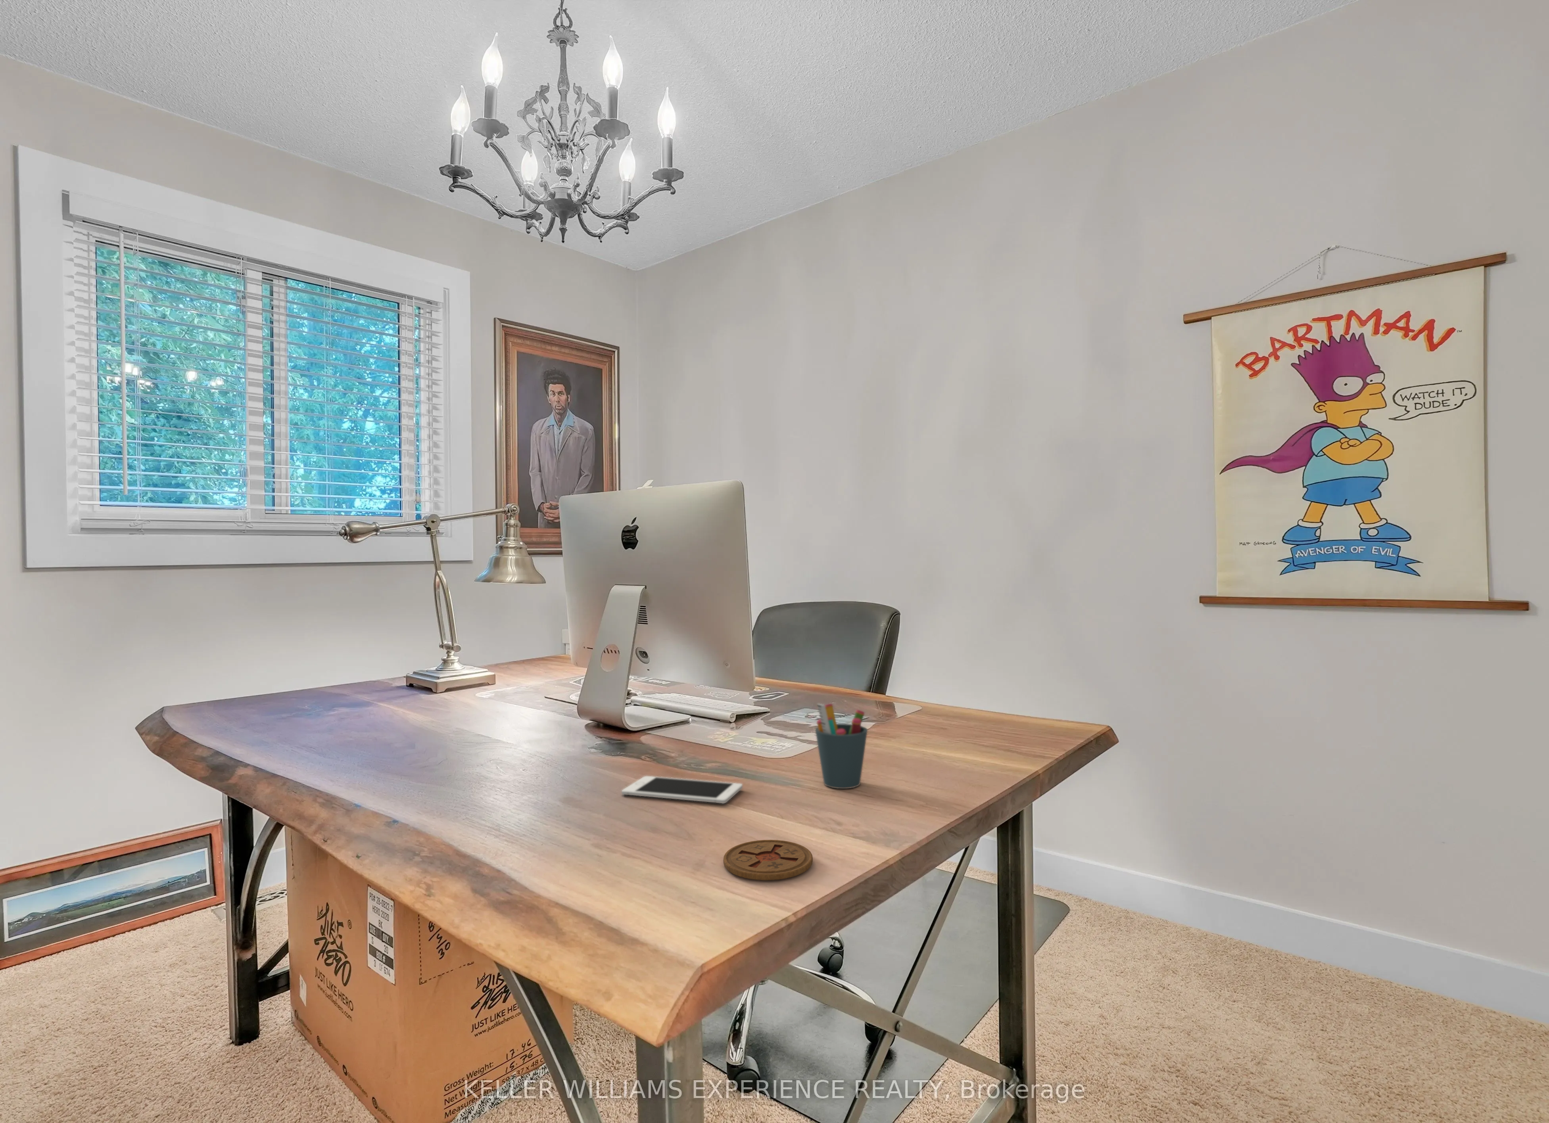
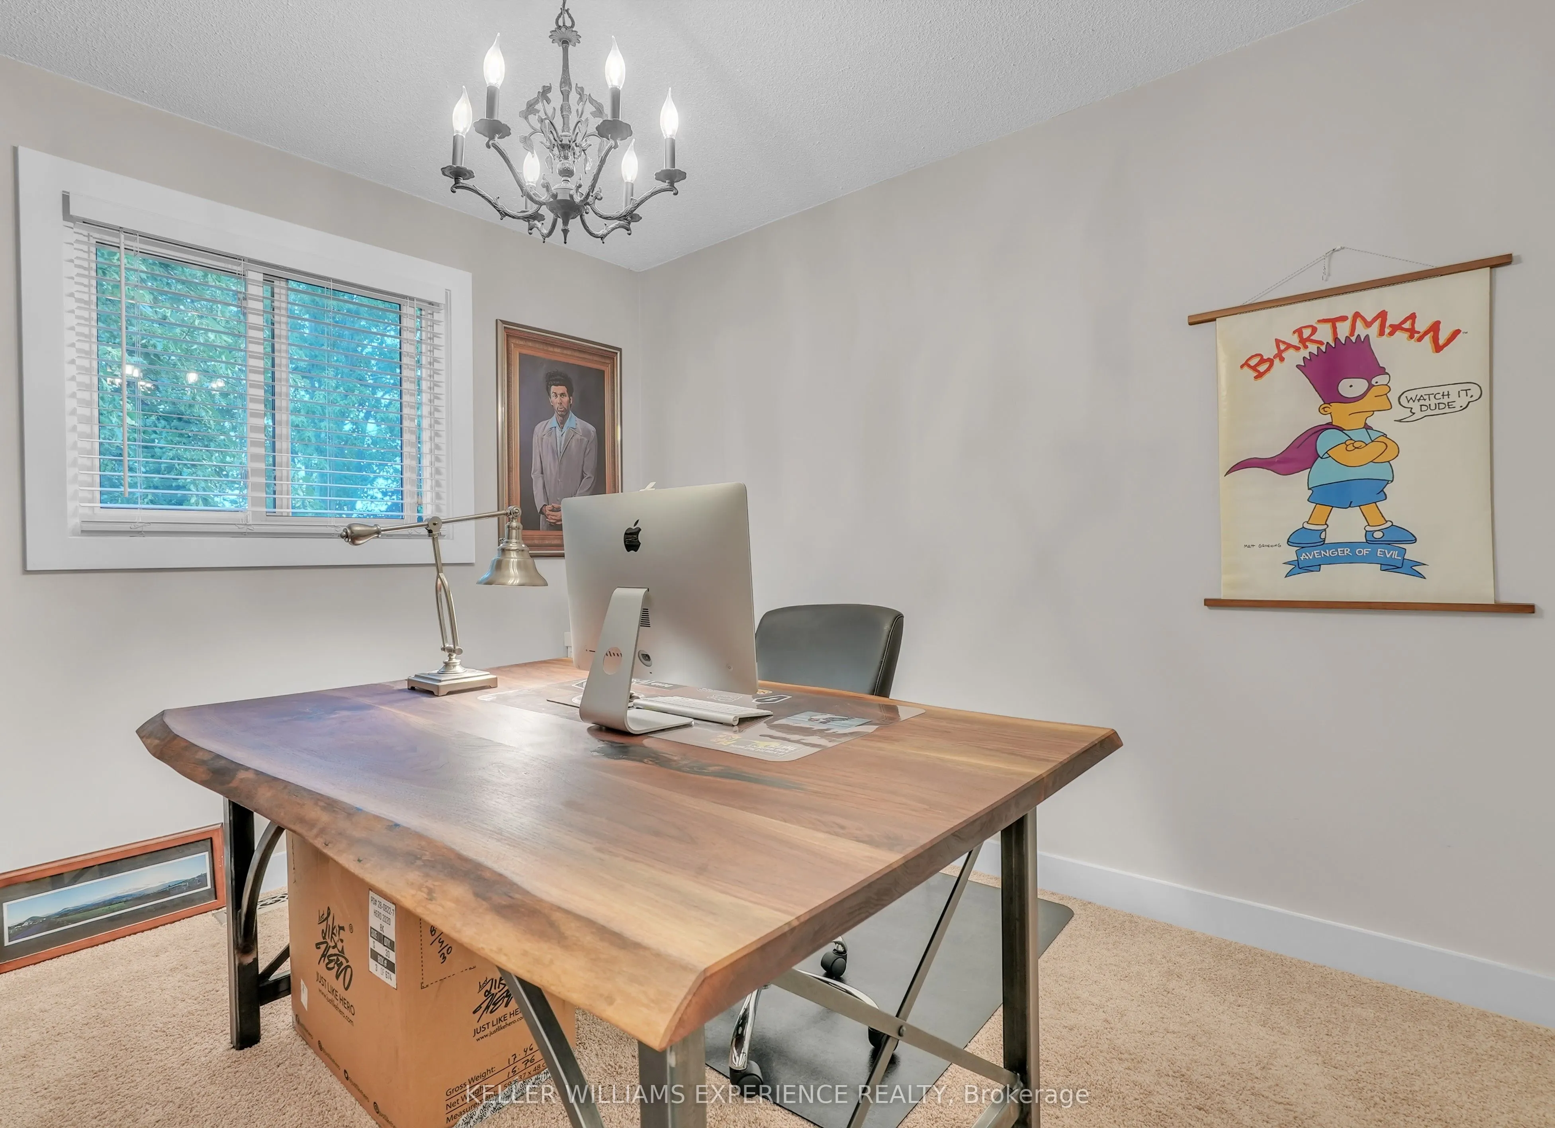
- coaster (768, 858)
- cell phone (683, 789)
- pen holder (841, 742)
